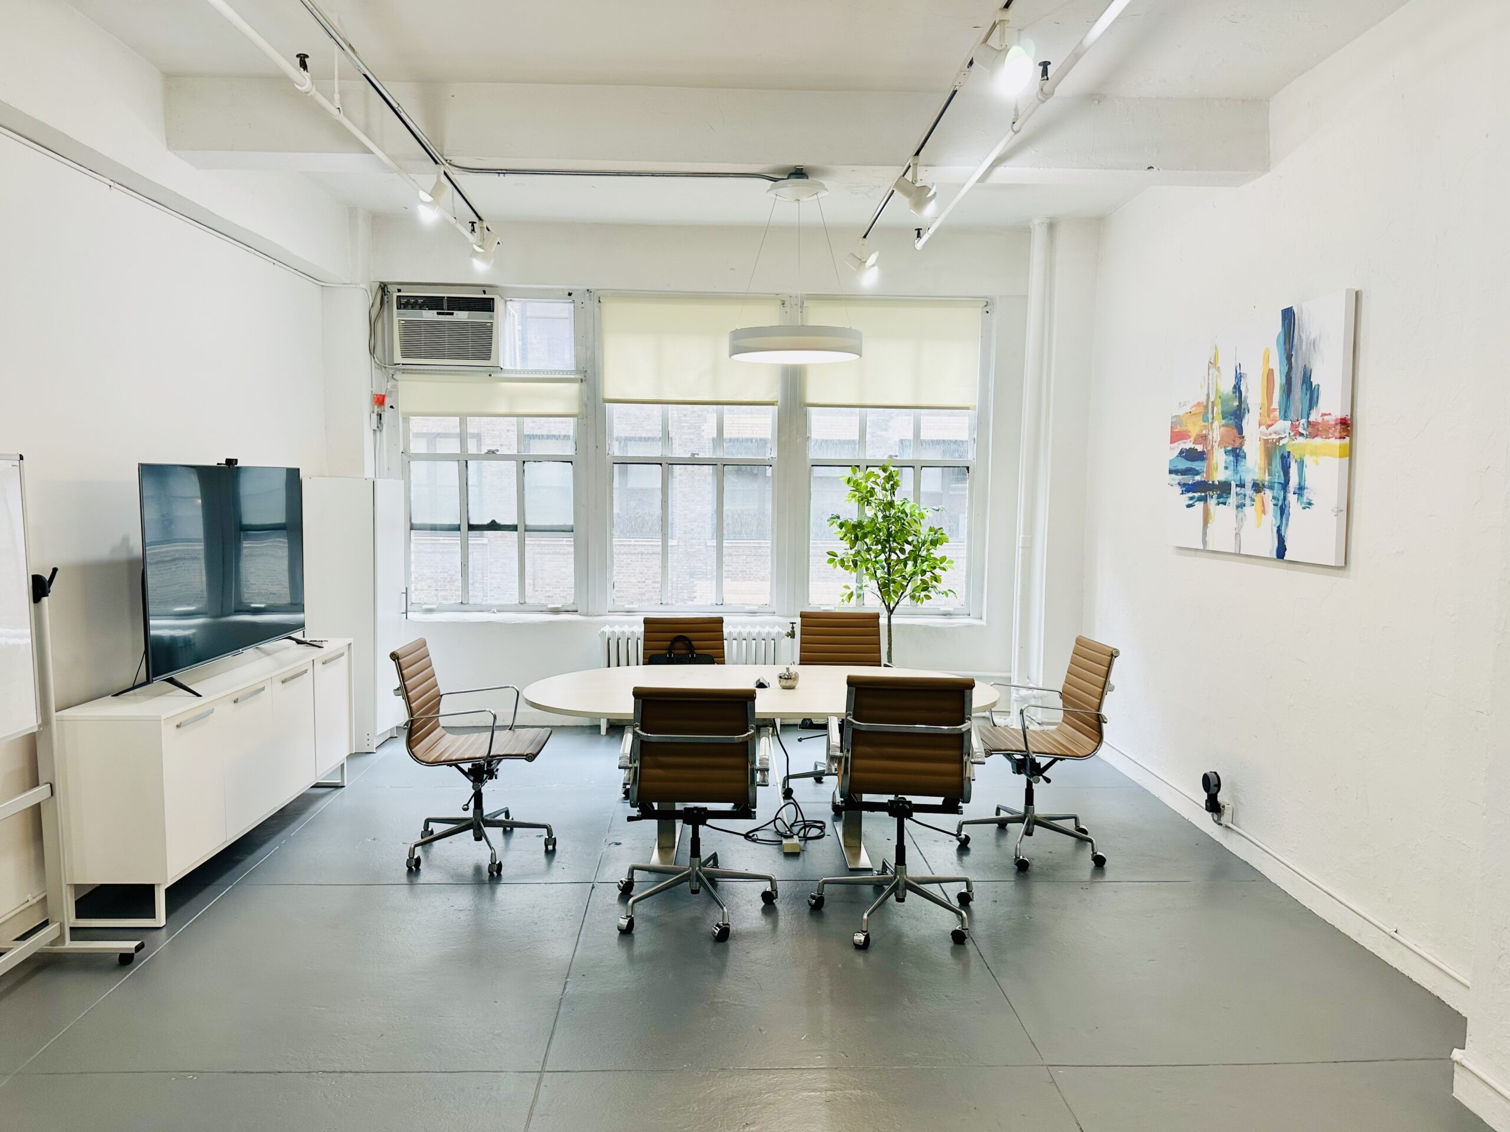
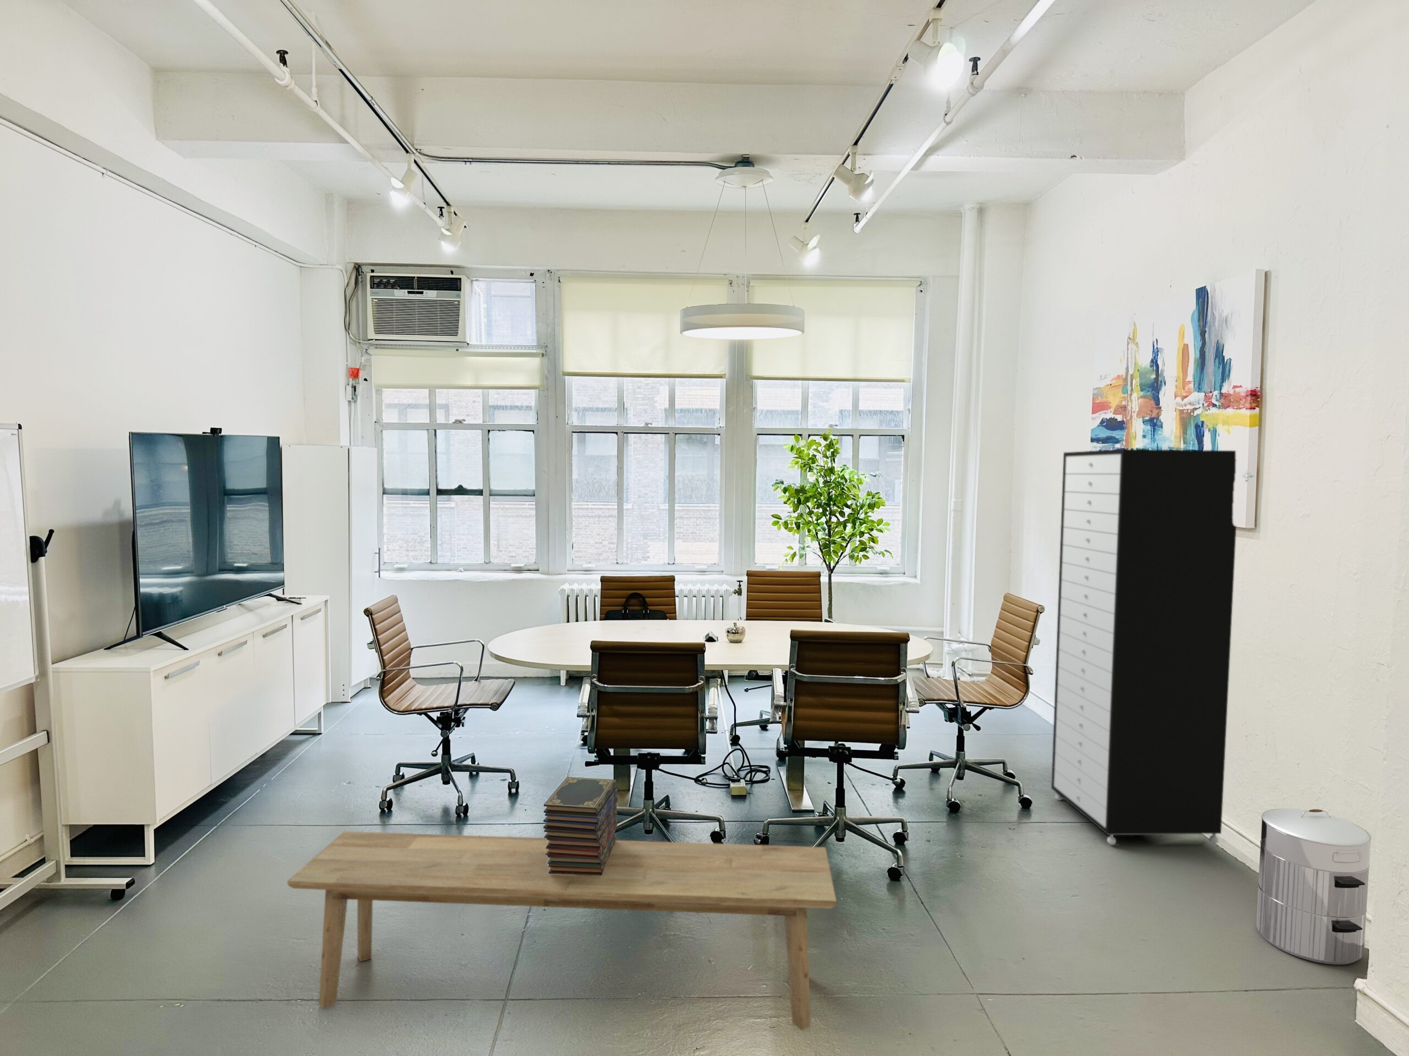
+ book stack (581, 823)
+ bench (569, 907)
+ storage cabinet (1136, 639)
+ waste bin (1311, 875)
